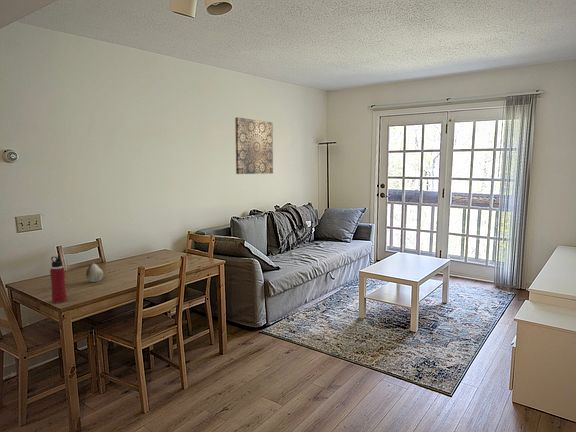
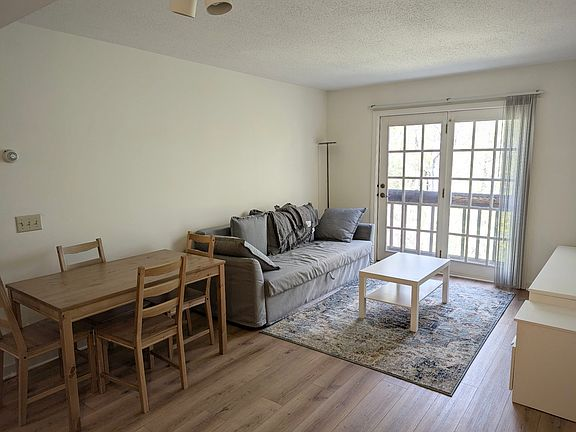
- wall art (255, 147)
- water bottle (57, 278)
- fruit (94, 272)
